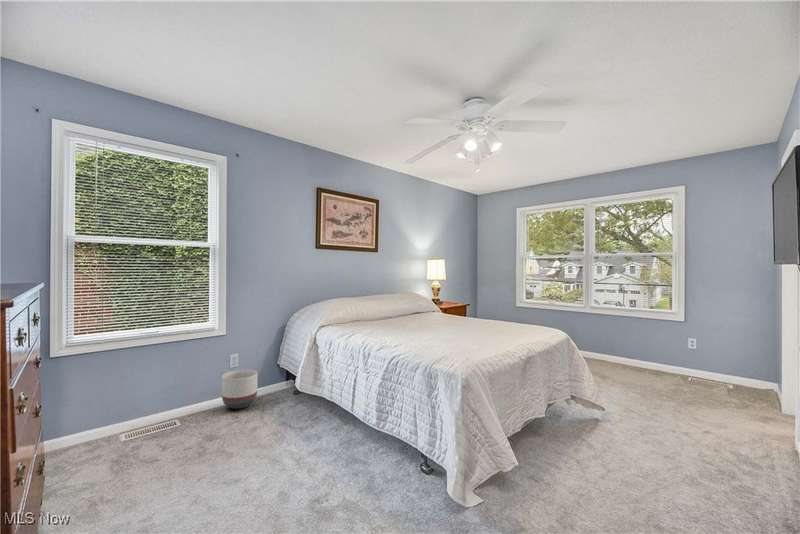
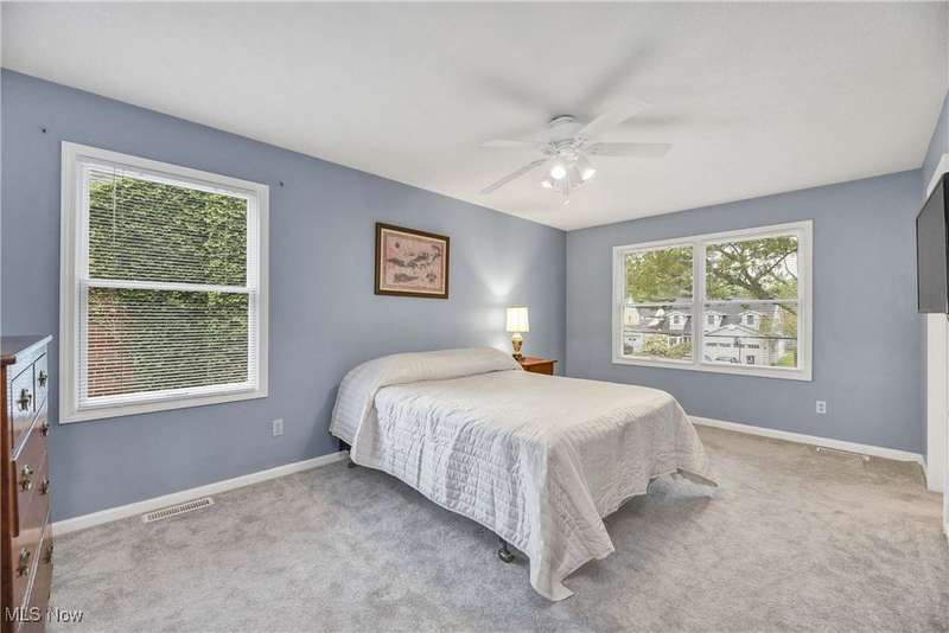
- planter (239, 390)
